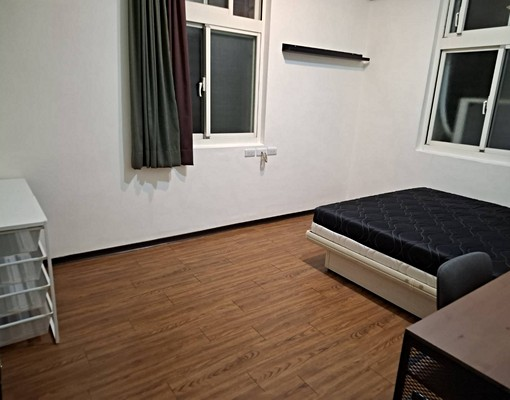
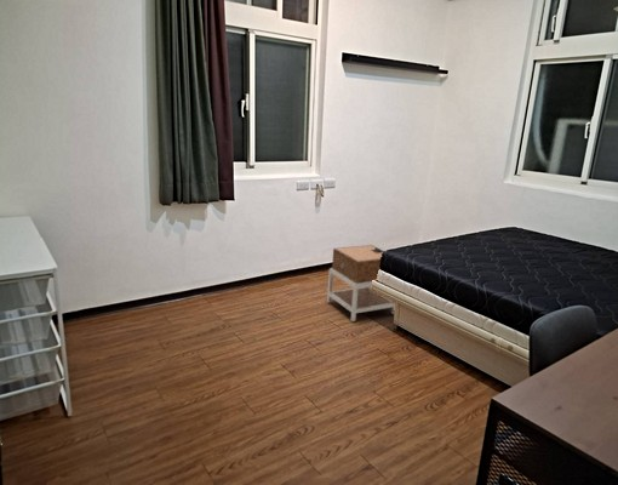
+ nightstand (362, 279)
